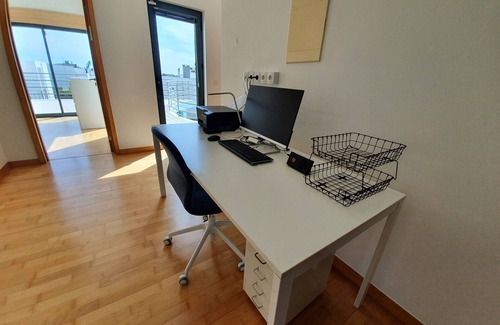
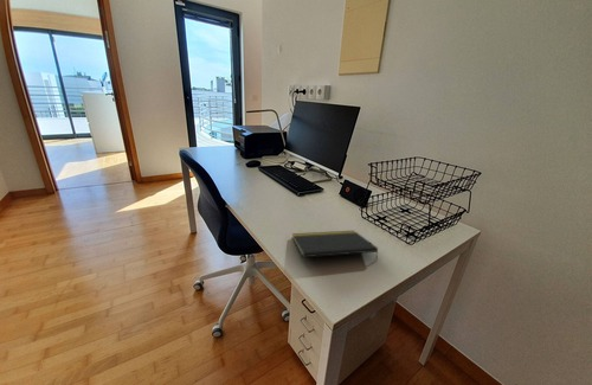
+ notepad (332, 242)
